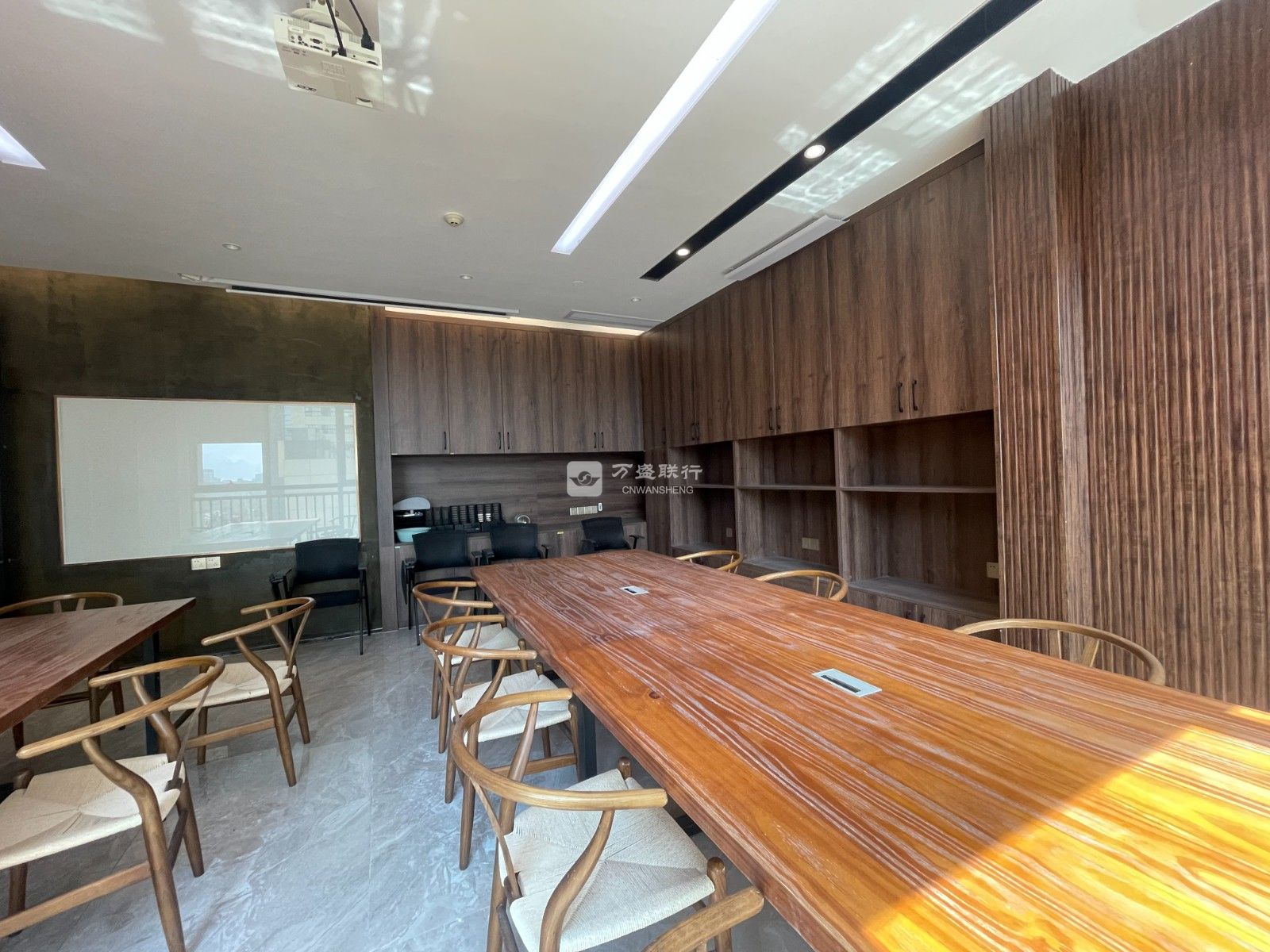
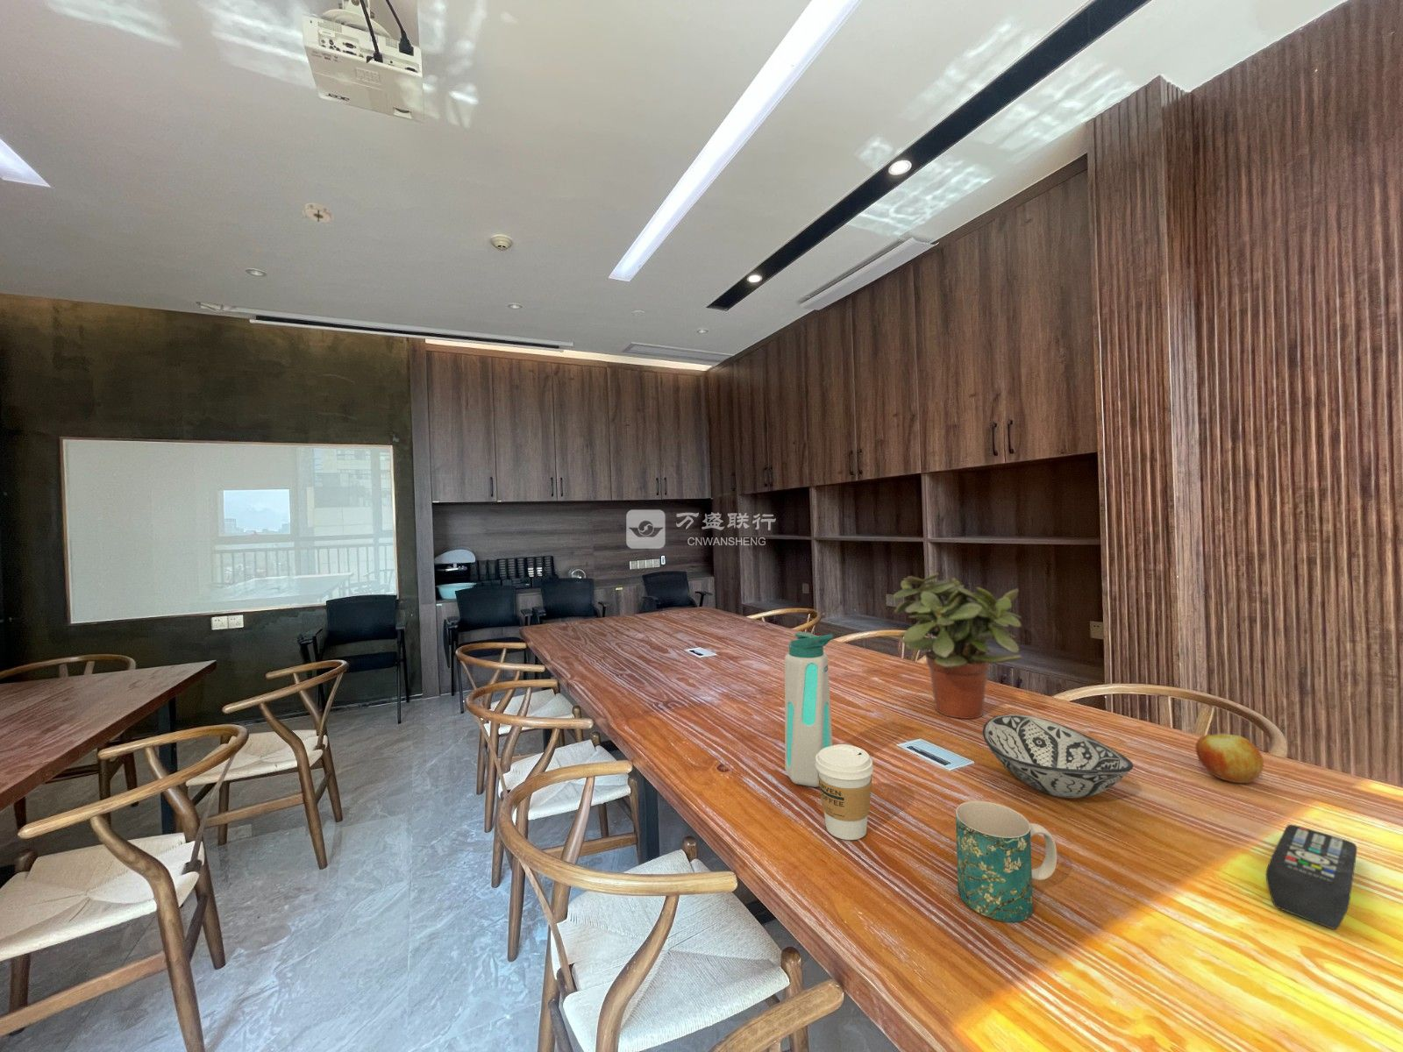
+ coffee cup (844, 790)
+ potted plant (958, 643)
+ apple (1228, 757)
+ water bottle (810, 705)
+ decorative bowl (1052, 761)
+ remote control (1312, 865)
+ smoke detector (317, 212)
+ mug (1008, 856)
